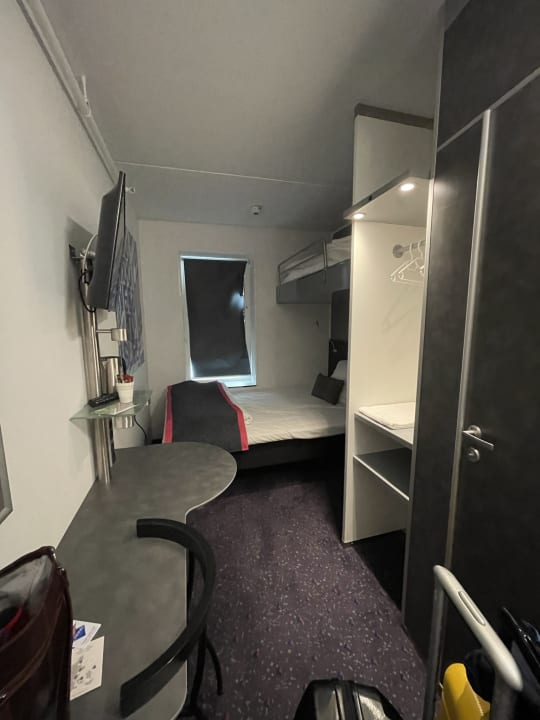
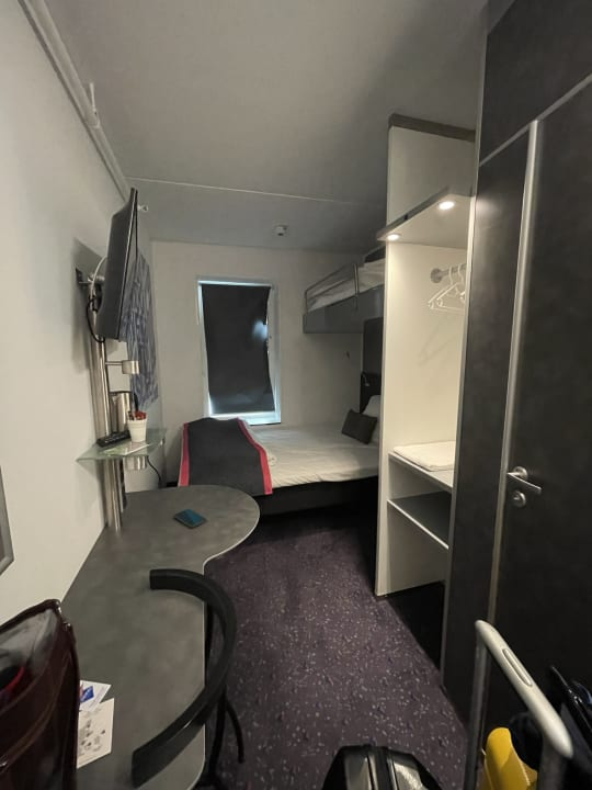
+ smartphone (190, 518)
